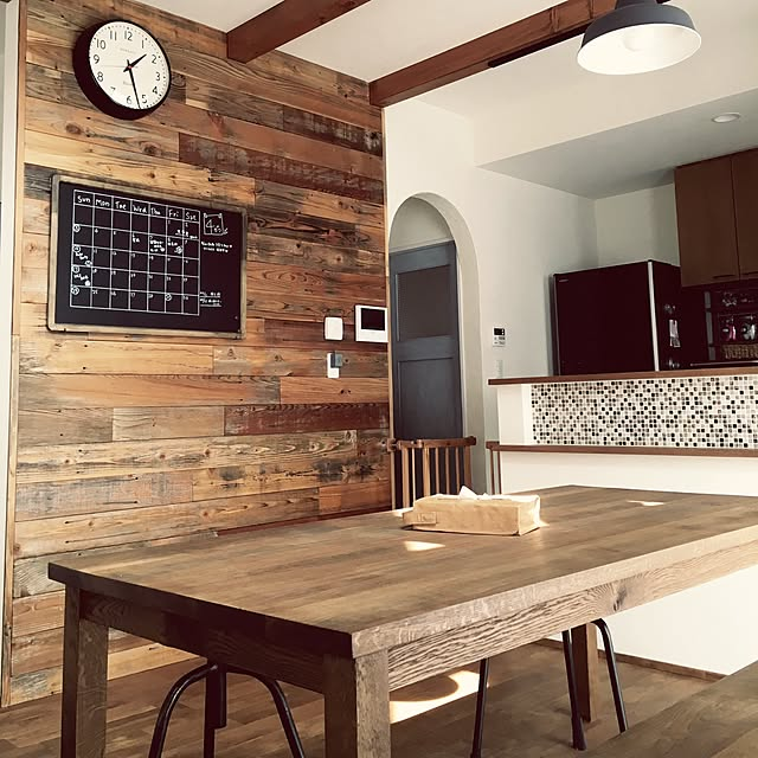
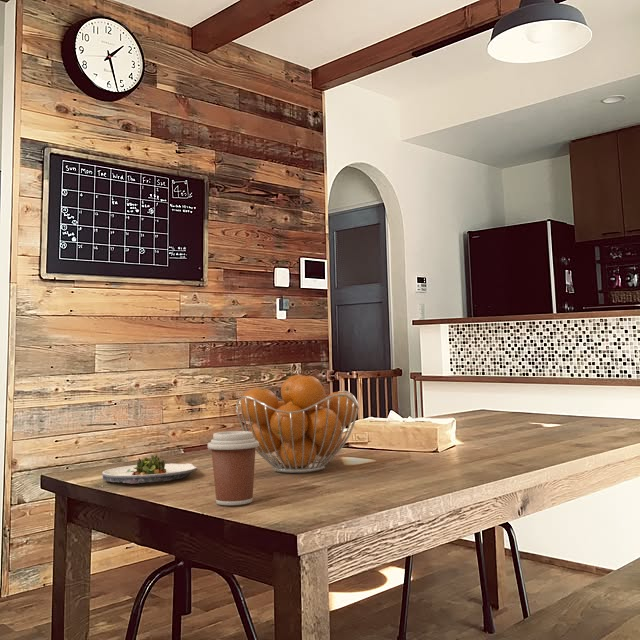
+ fruit basket (298, 421)
+ salad plate (149, 465)
+ coffee cup (233, 467)
